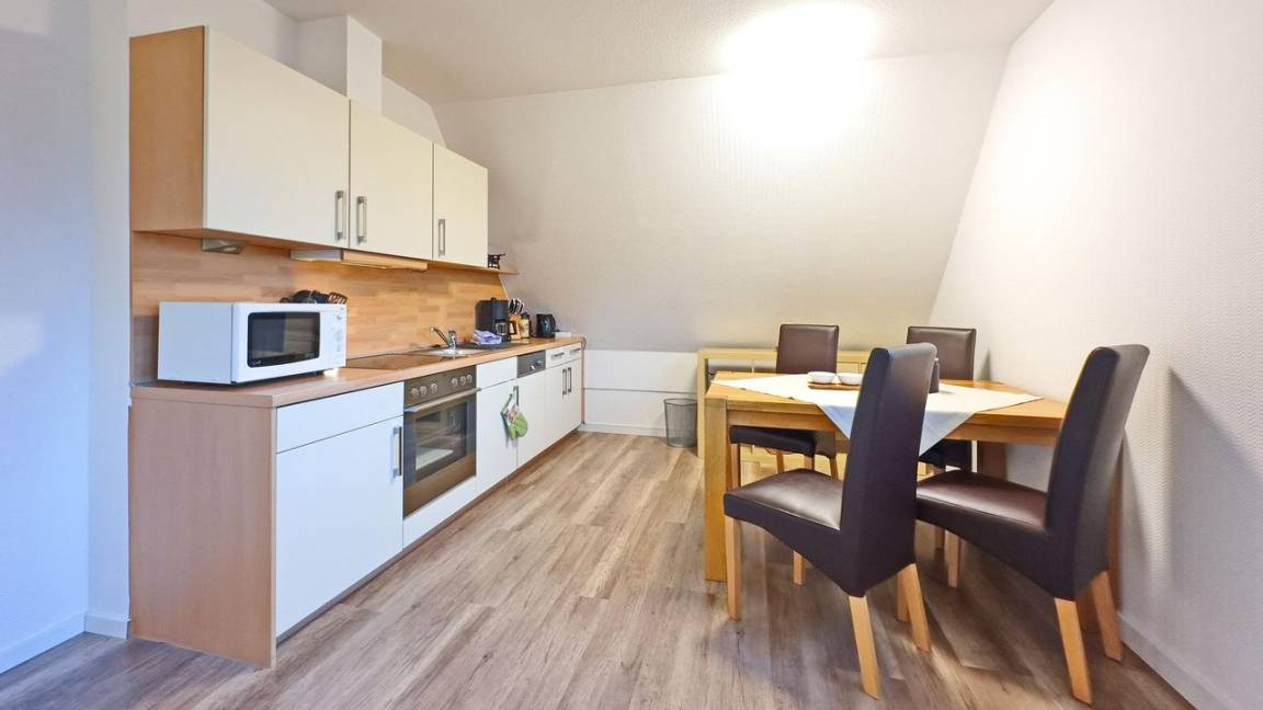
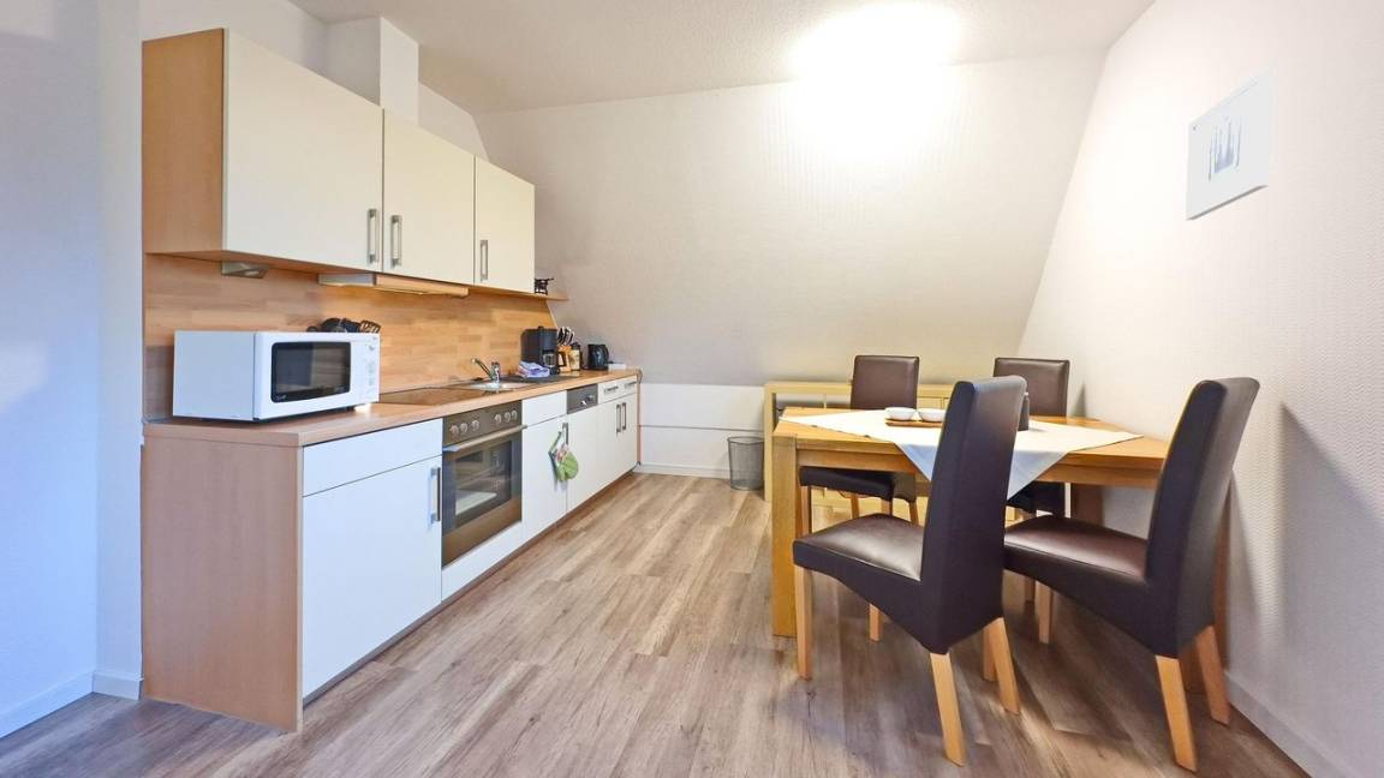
+ wall art (1224, 151)
